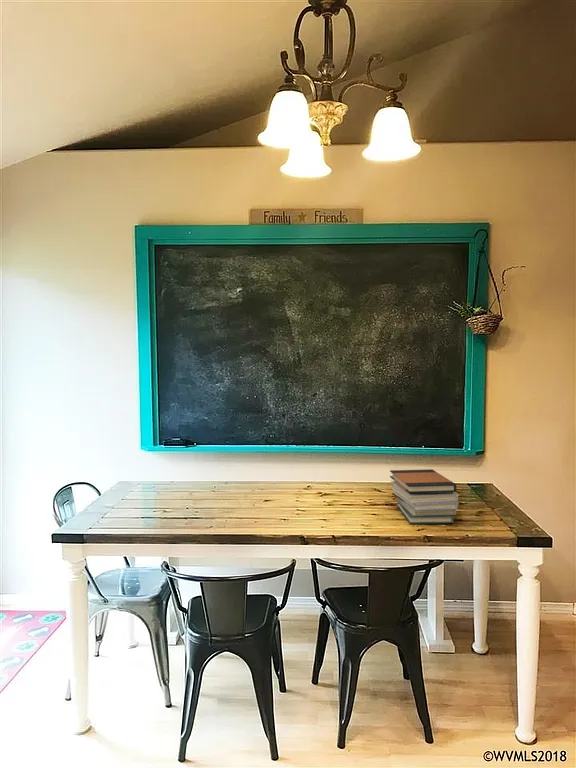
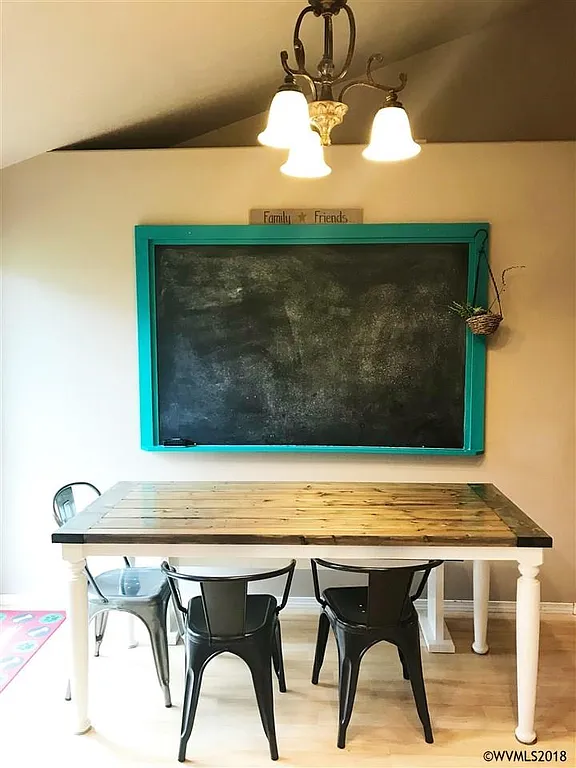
- book stack (422, 495)
